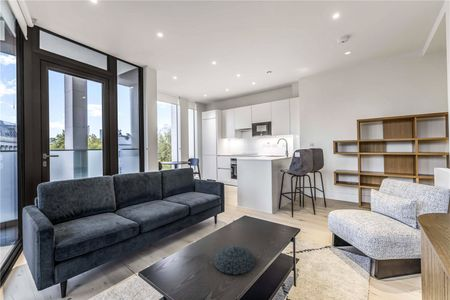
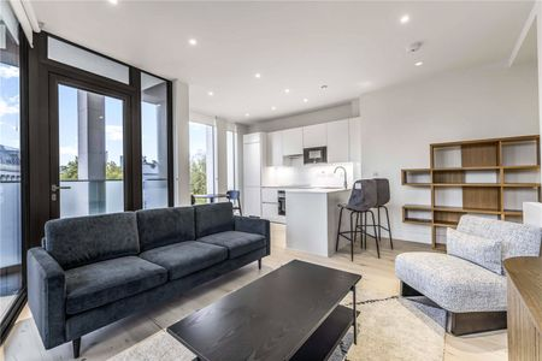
- bowl (234, 254)
